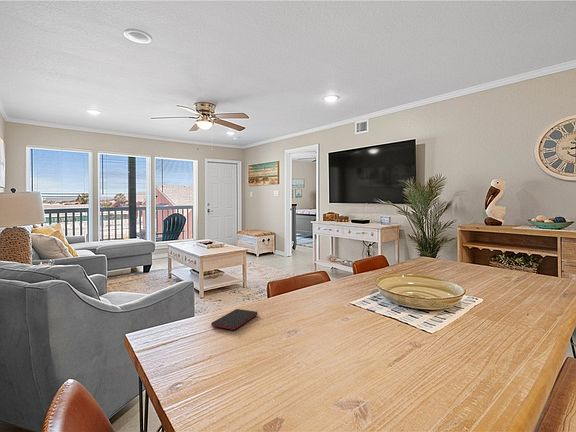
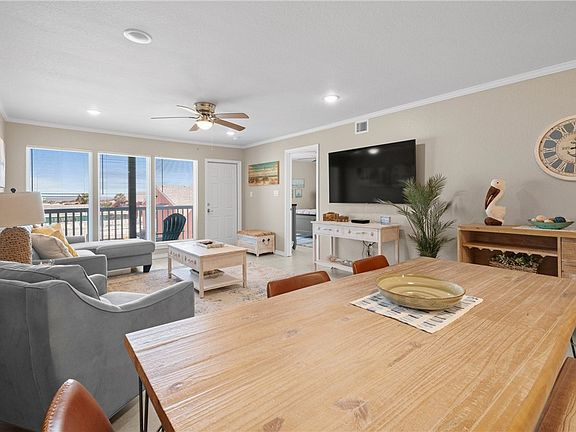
- smartphone (235, 318)
